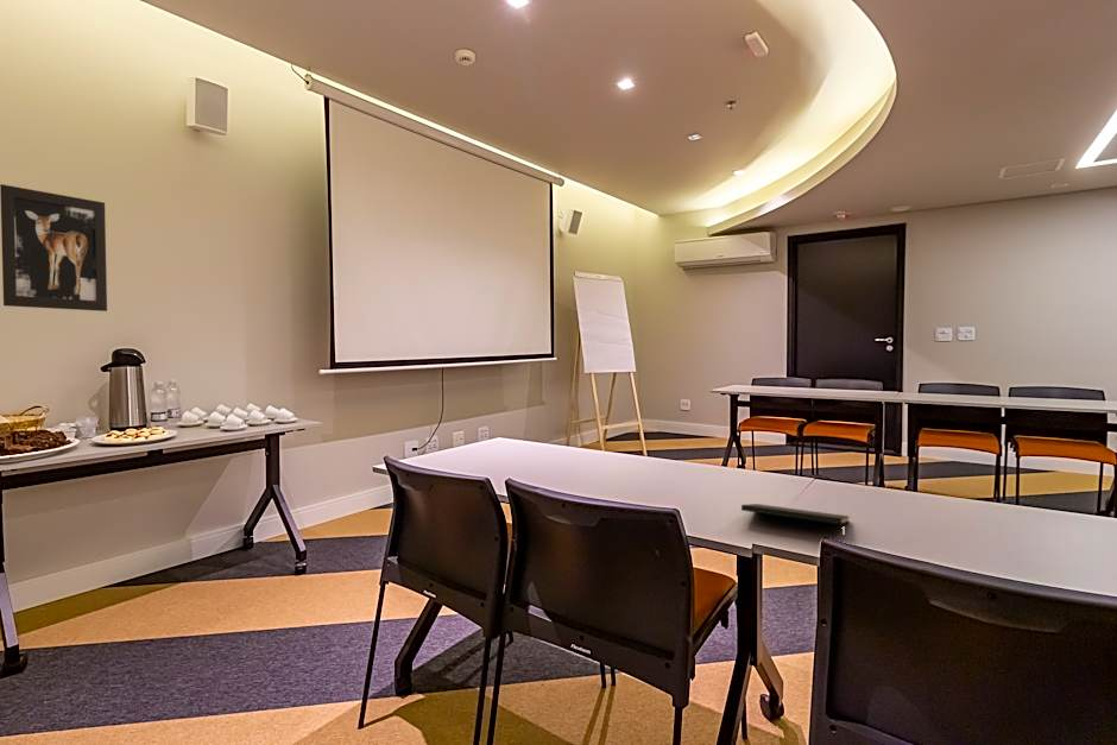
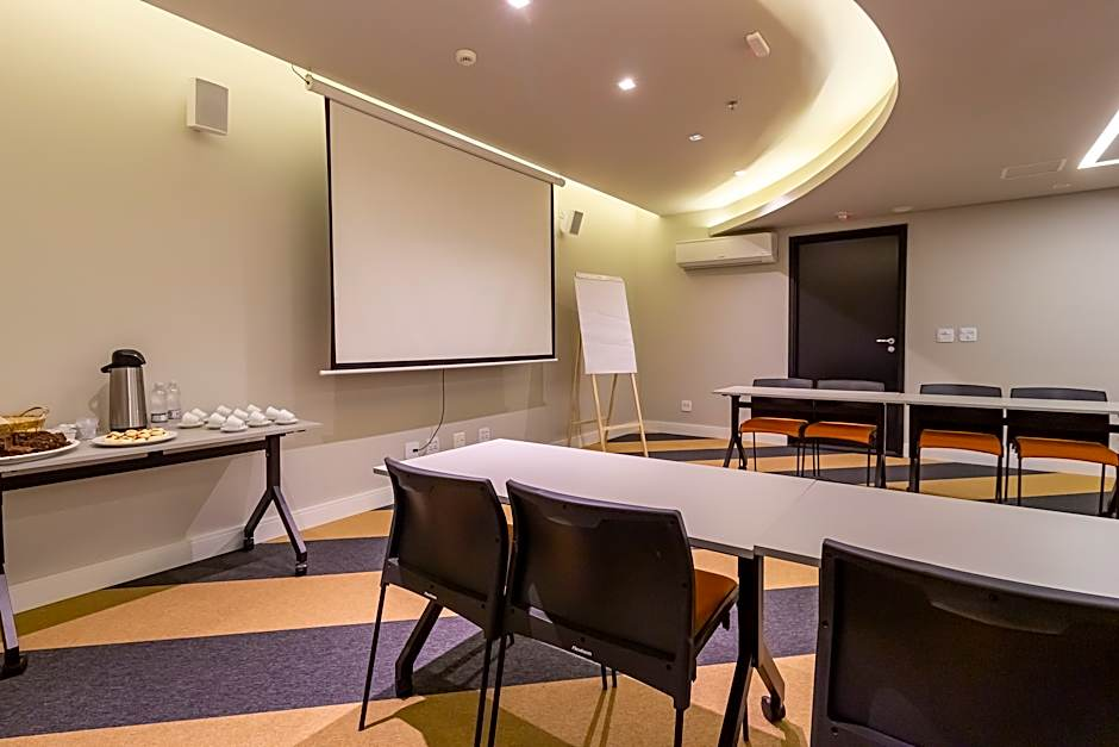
- wall art (56, 251)
- notepad (795, 513)
